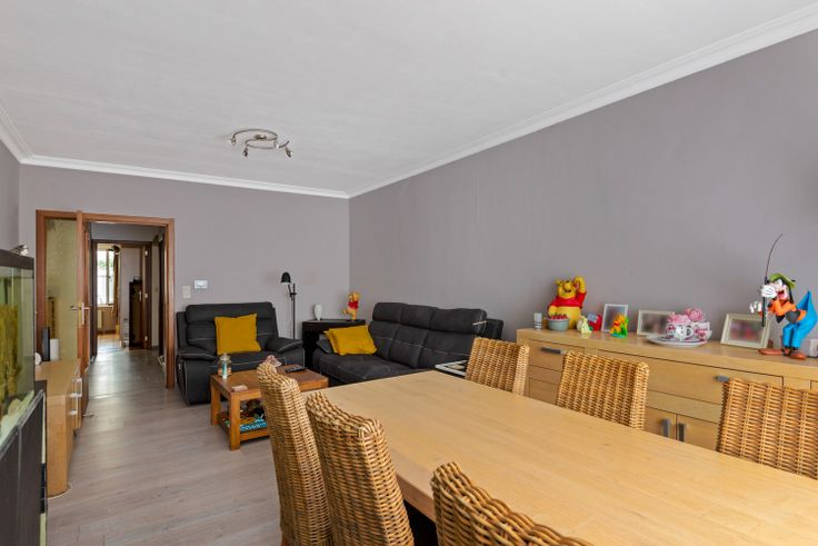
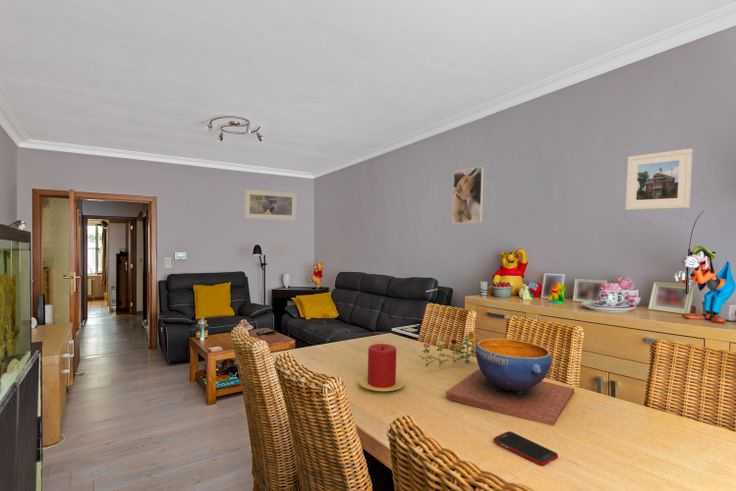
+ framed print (271, 205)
+ flower (450, 348)
+ cell phone (524, 447)
+ decorative bowl (512, 371)
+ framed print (657, 180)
+ candle (381, 366)
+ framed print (467, 196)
